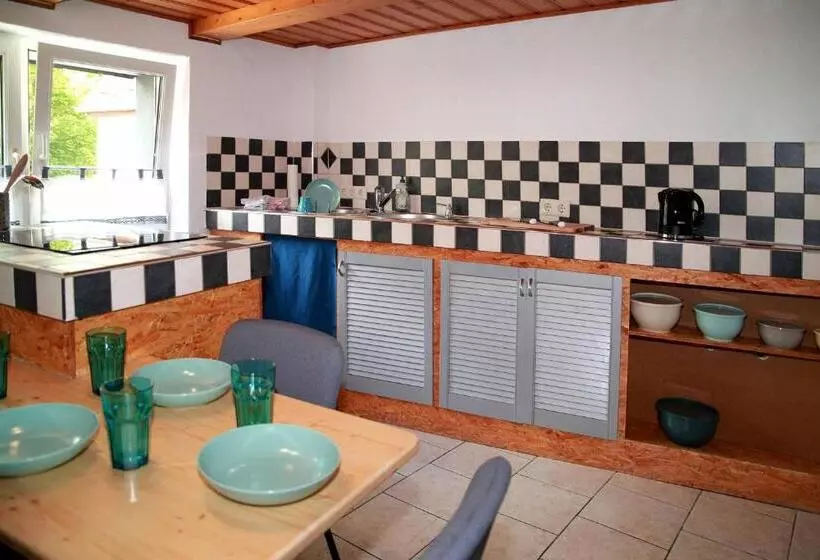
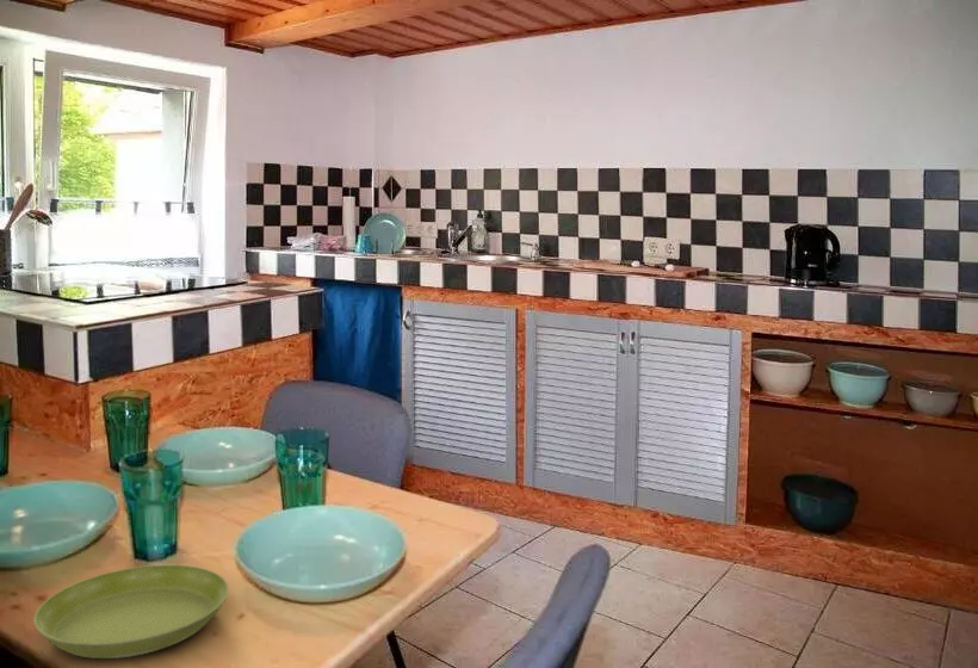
+ saucer (136, 612)
